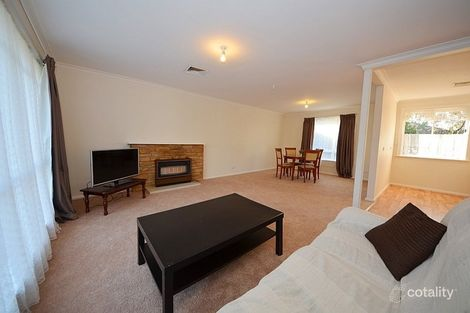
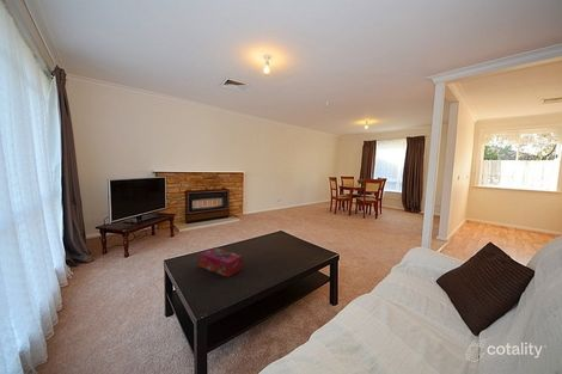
+ tissue box (220, 260)
